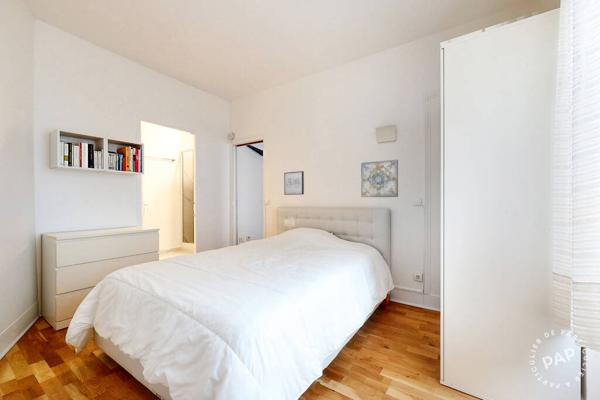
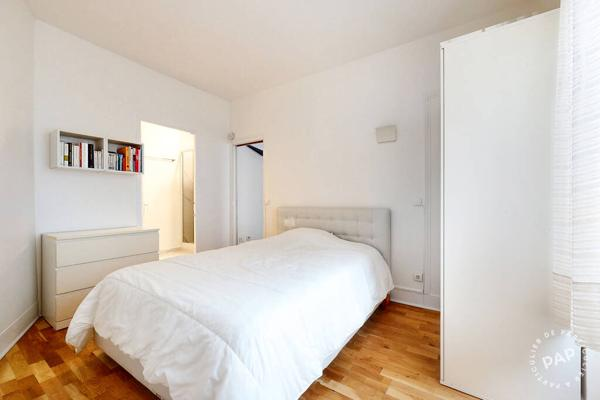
- wall art (378, 179)
- wall art (293, 183)
